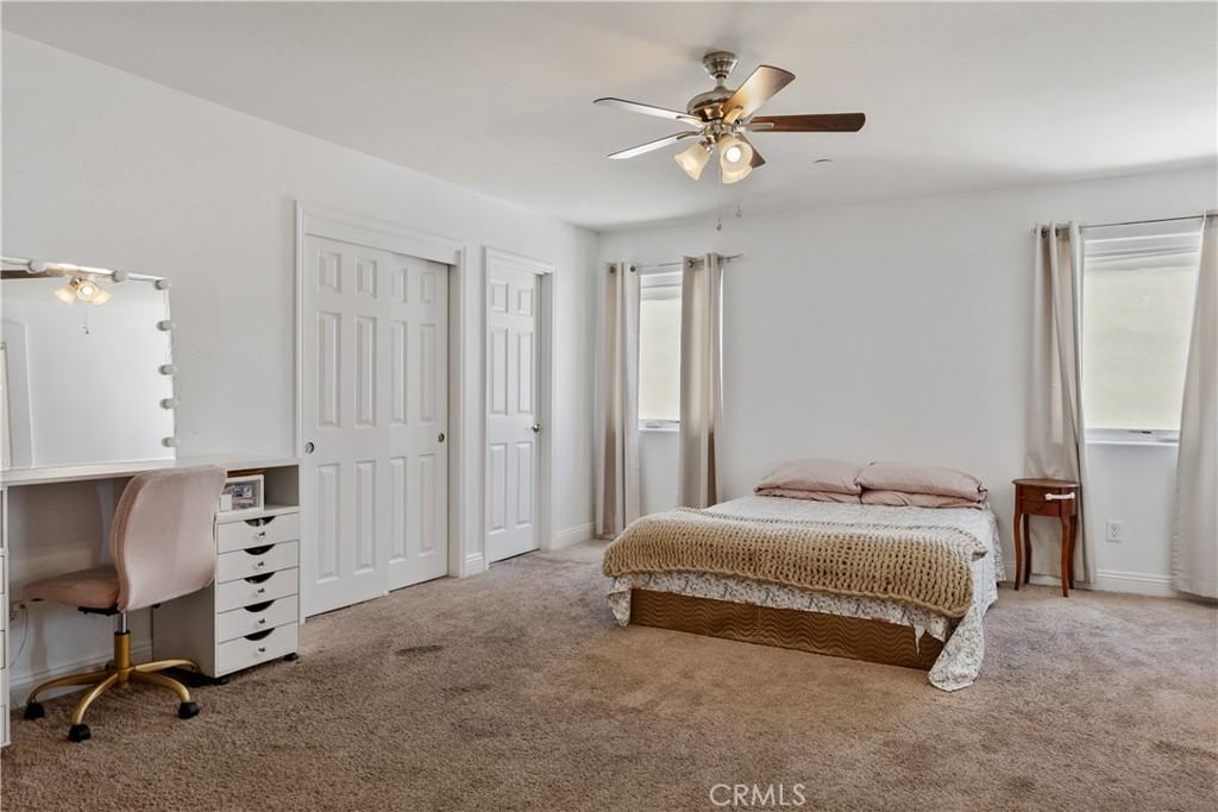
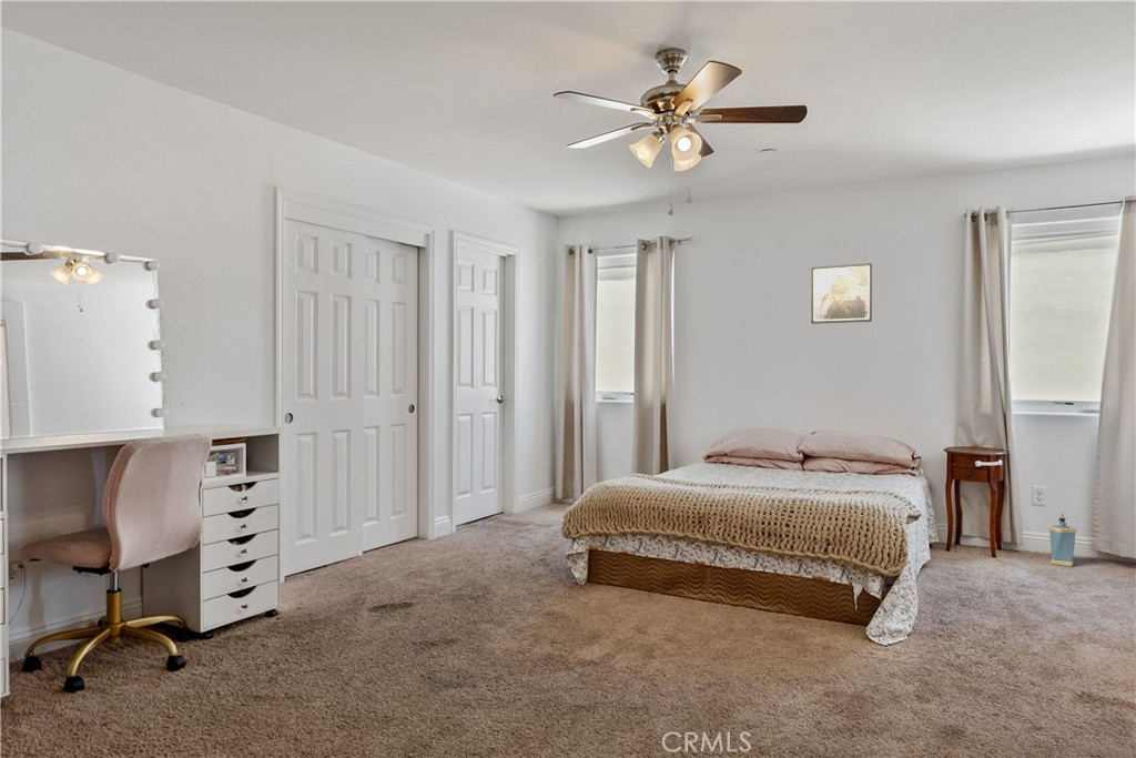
+ lantern (1062, 538)
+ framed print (841, 294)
